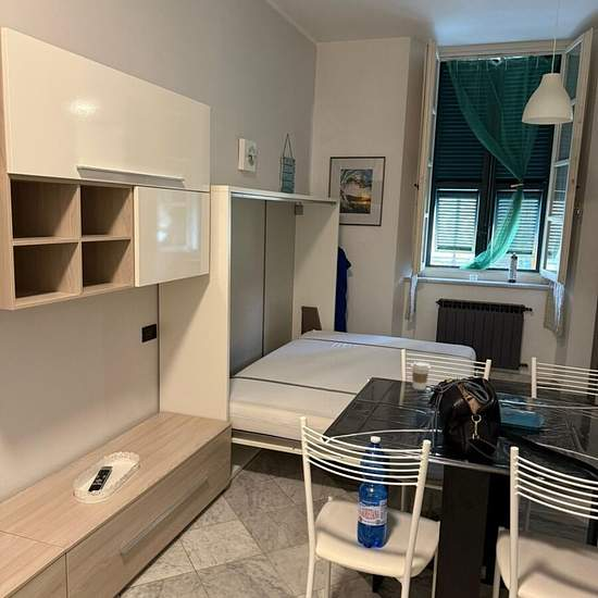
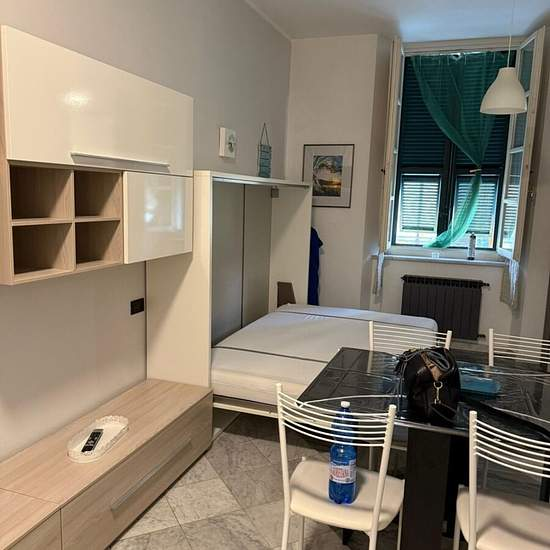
- coffee cup (420, 375)
